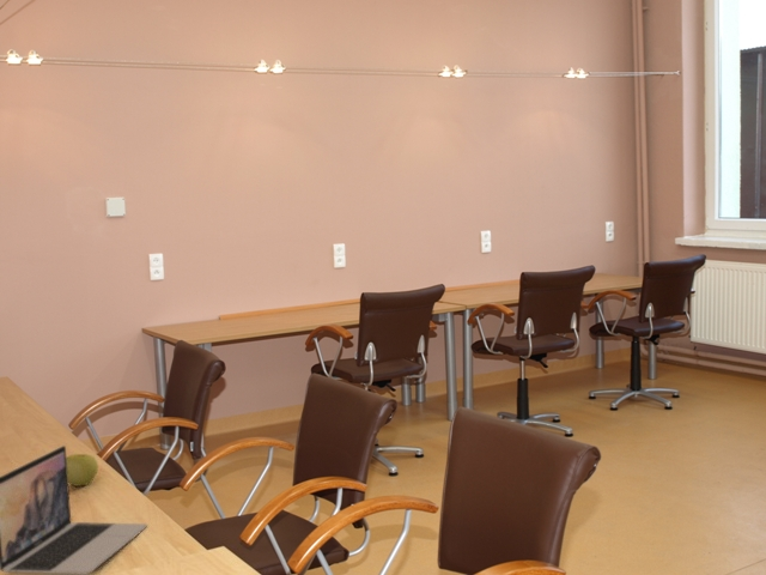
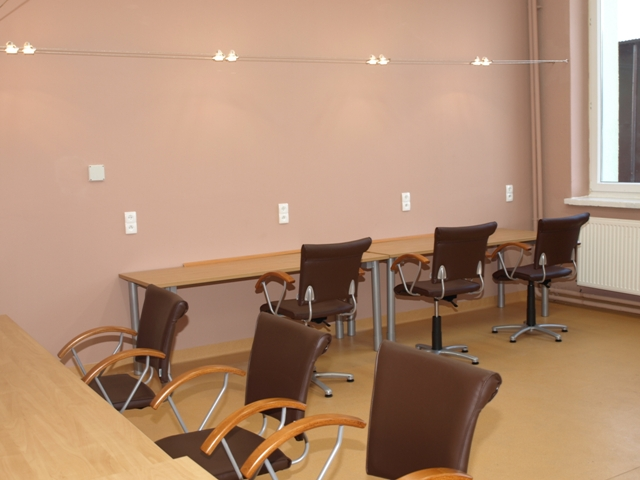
- apple (79, 470)
- laptop (69, 507)
